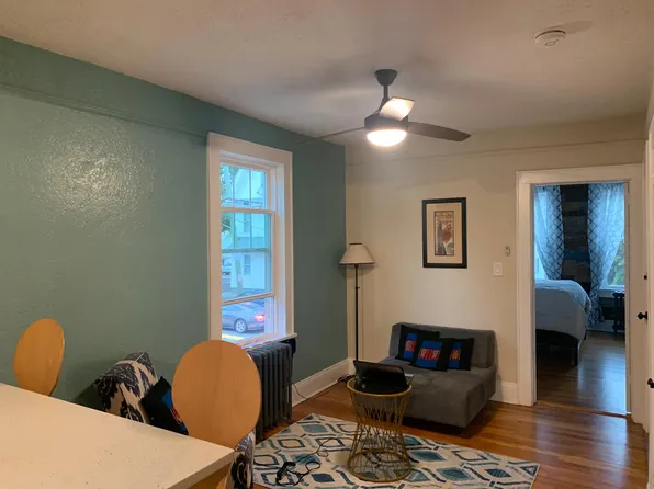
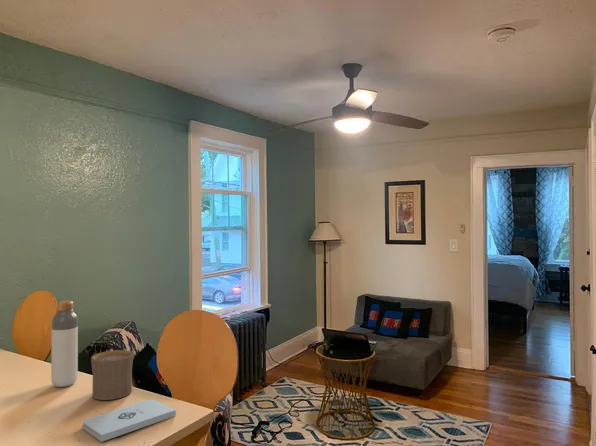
+ bottle (64, 342)
+ cup (112, 374)
+ notepad (129, 418)
